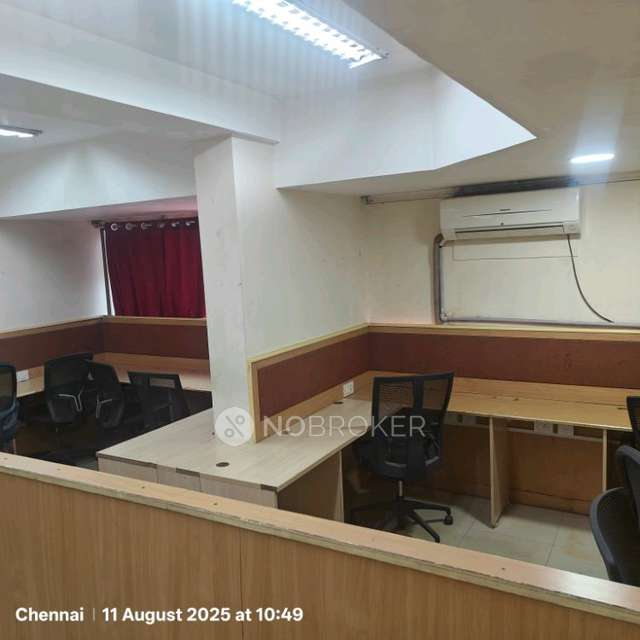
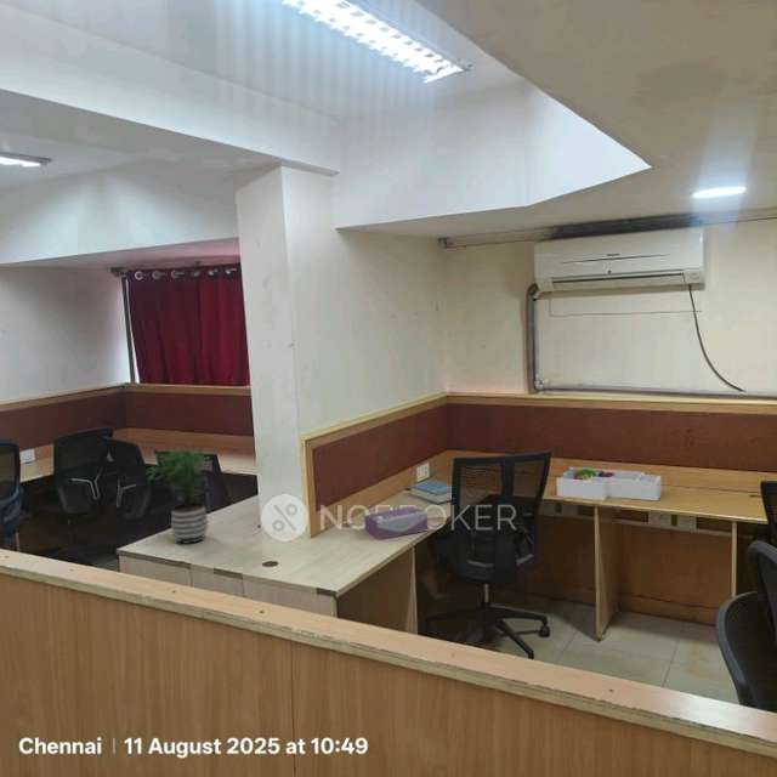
+ tissue box (396, 521)
+ desk organizer (609, 484)
+ hardback book (436, 490)
+ potted plant (185, 492)
